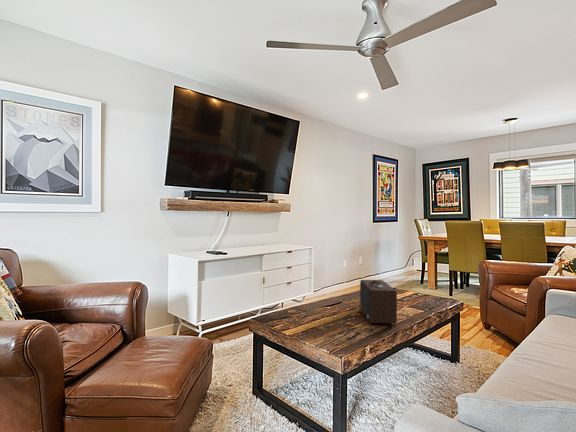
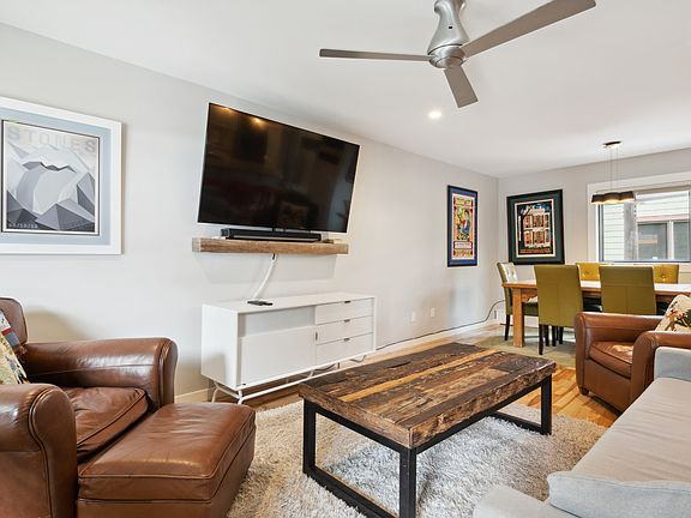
- speaker (376, 297)
